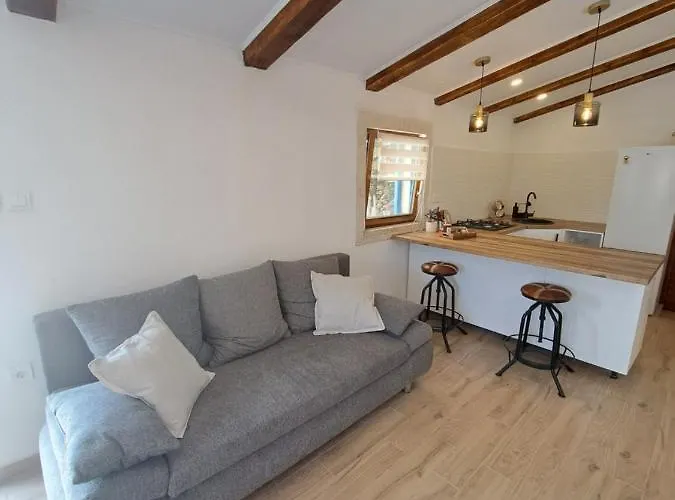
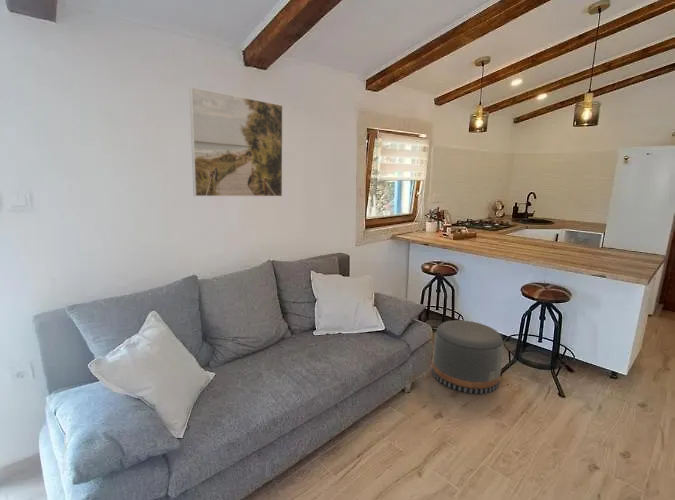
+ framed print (240, 147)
+ pouf (467, 351)
